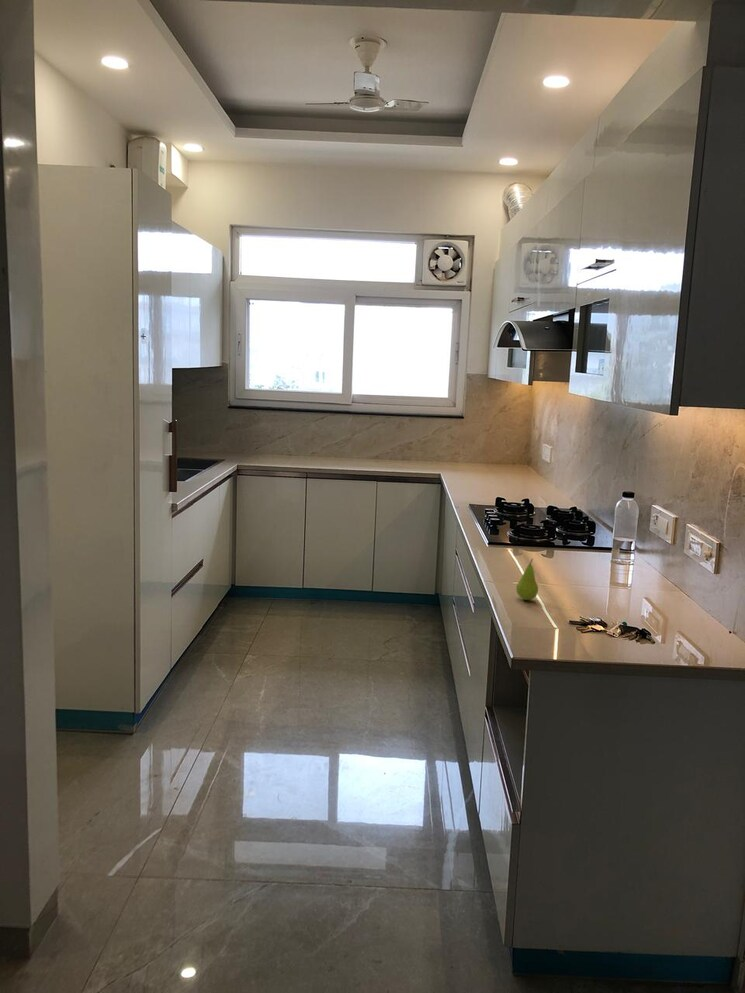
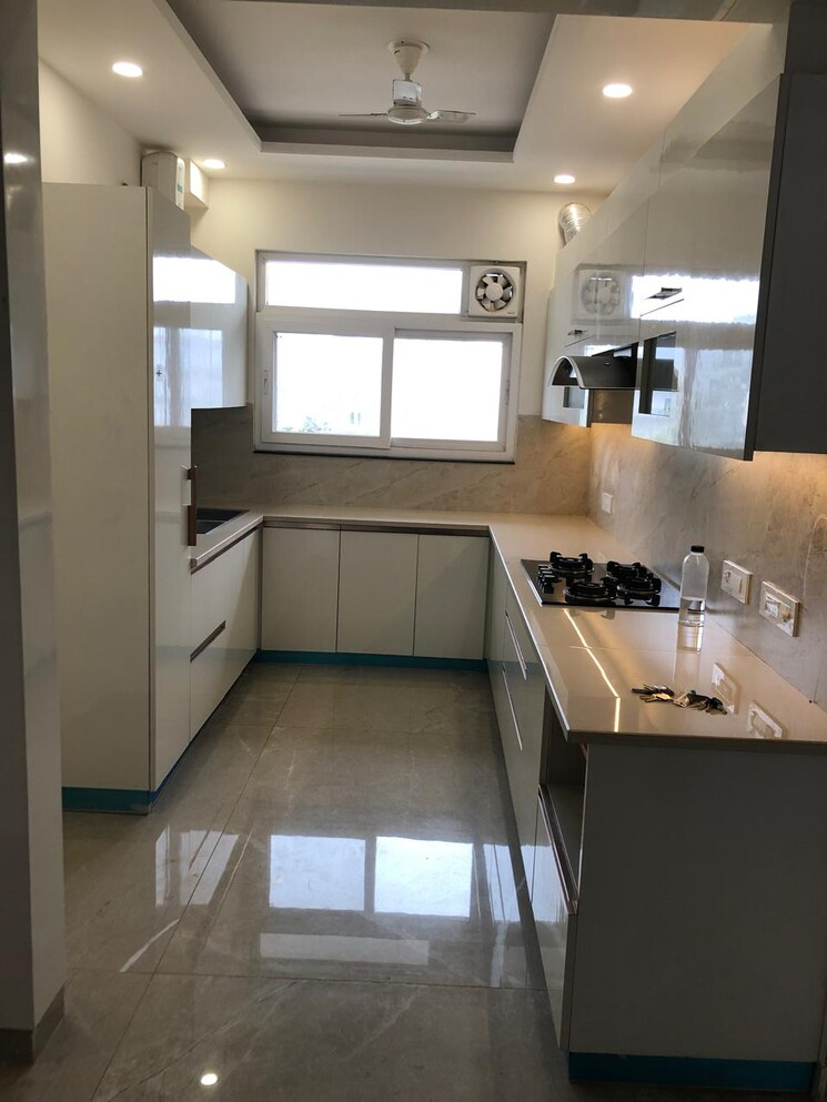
- fruit (528, 579)
